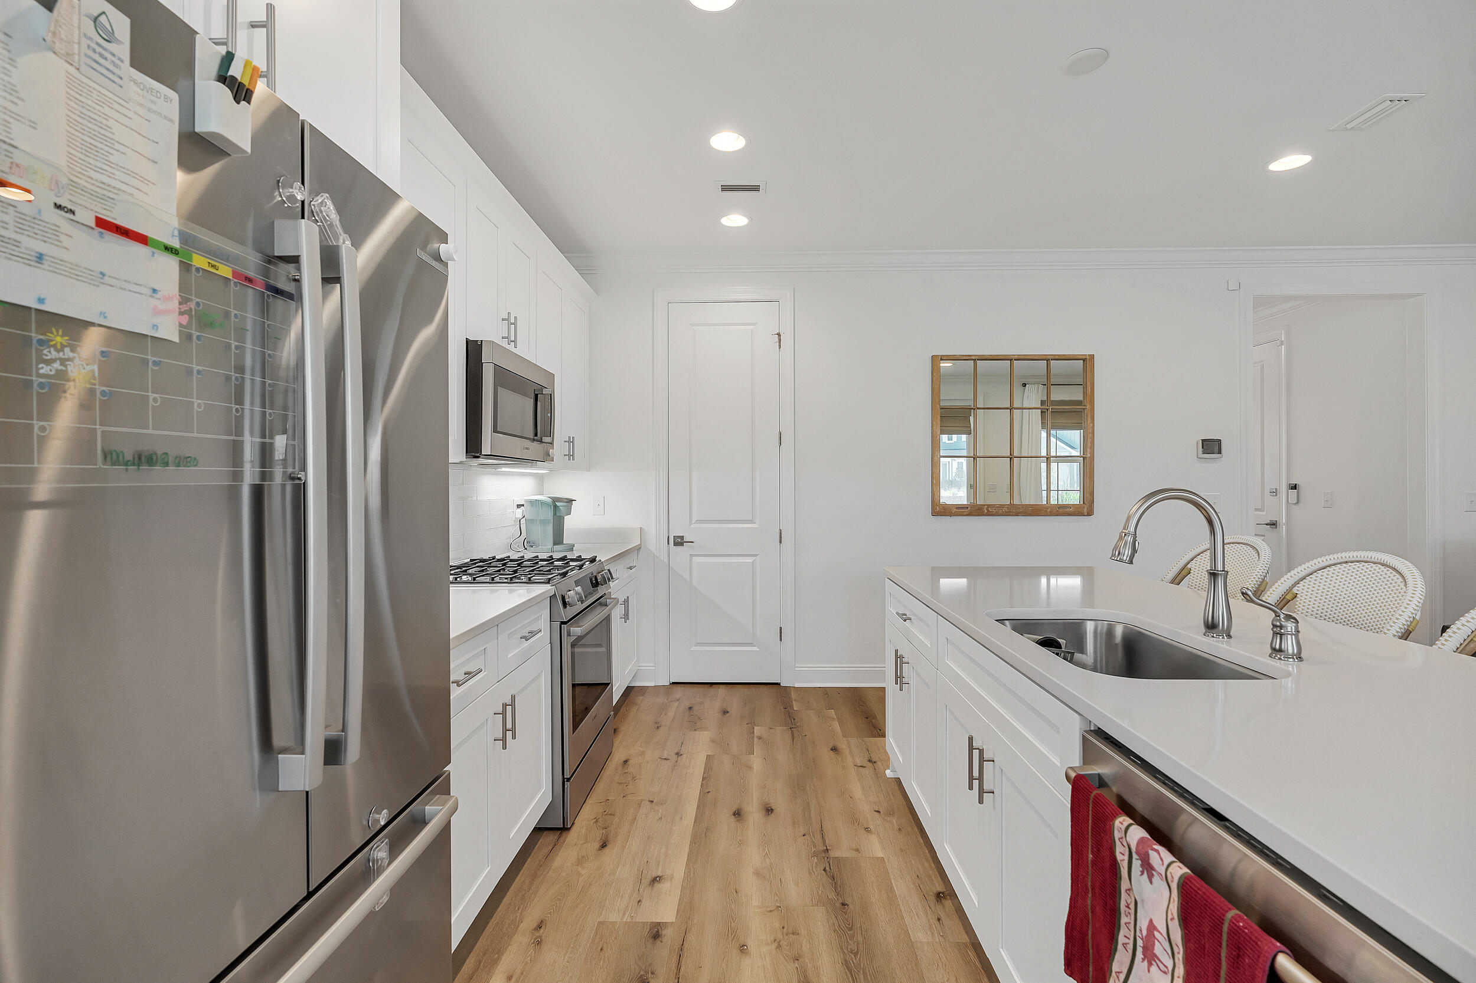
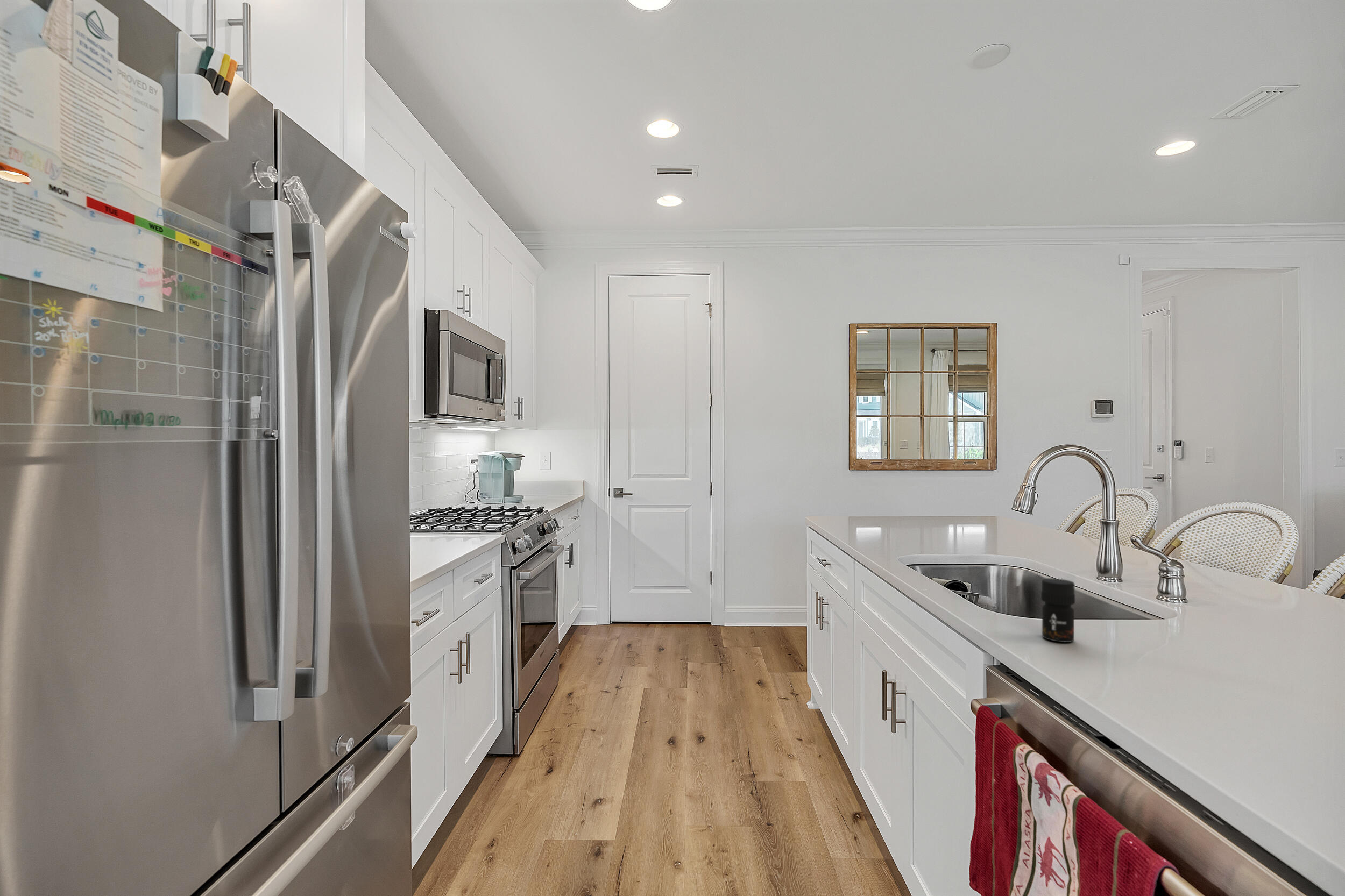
+ jar (1058, 609)
